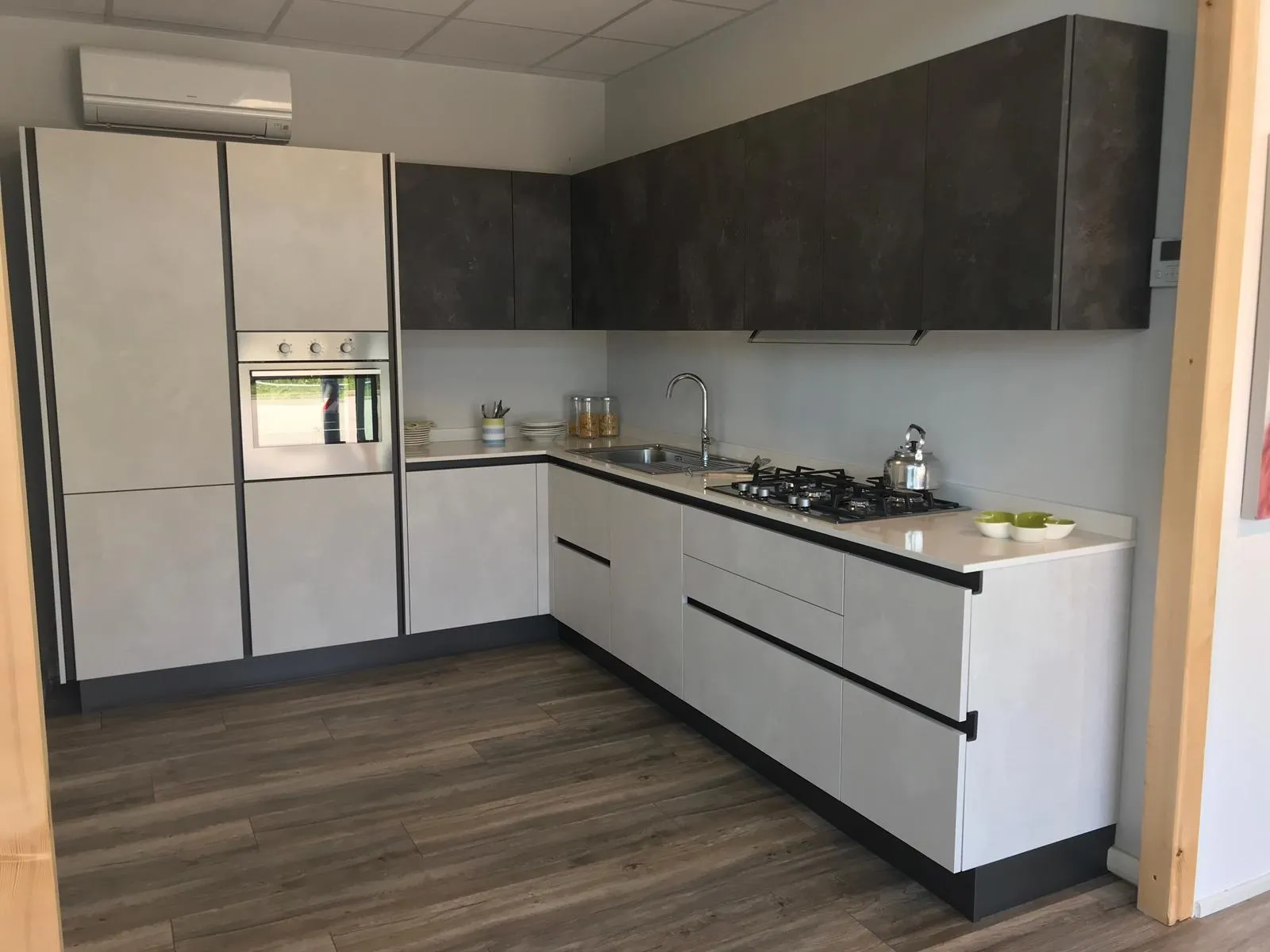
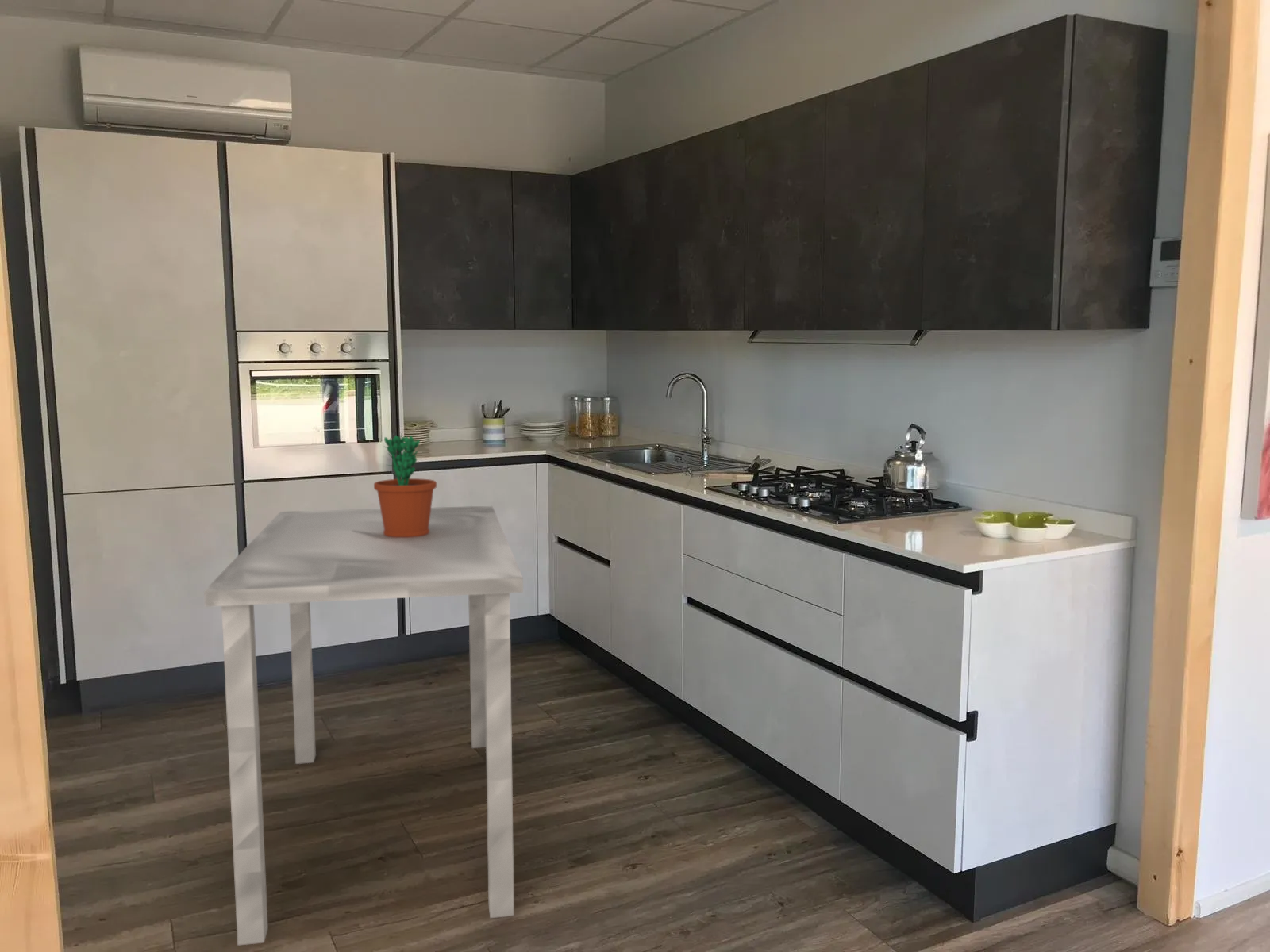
+ flower pot (405, 483)
+ dining table (313, 685)
